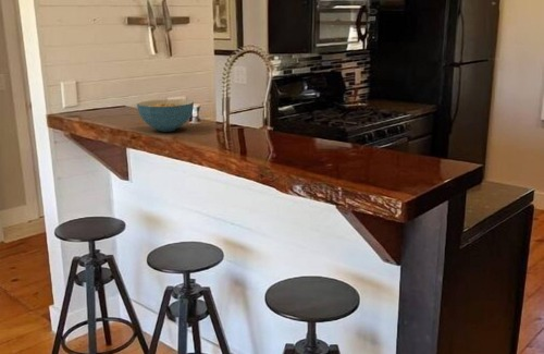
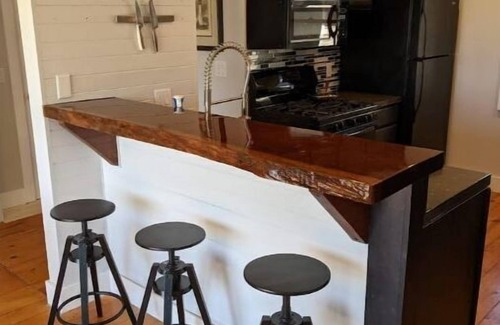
- cereal bowl (165, 117)
